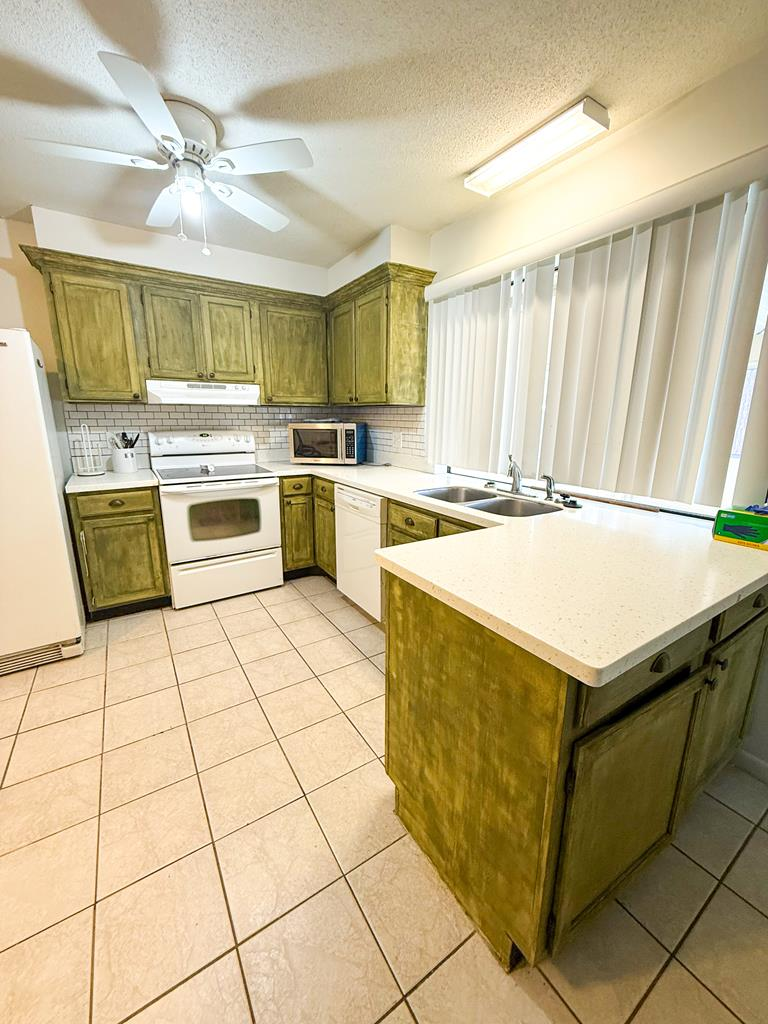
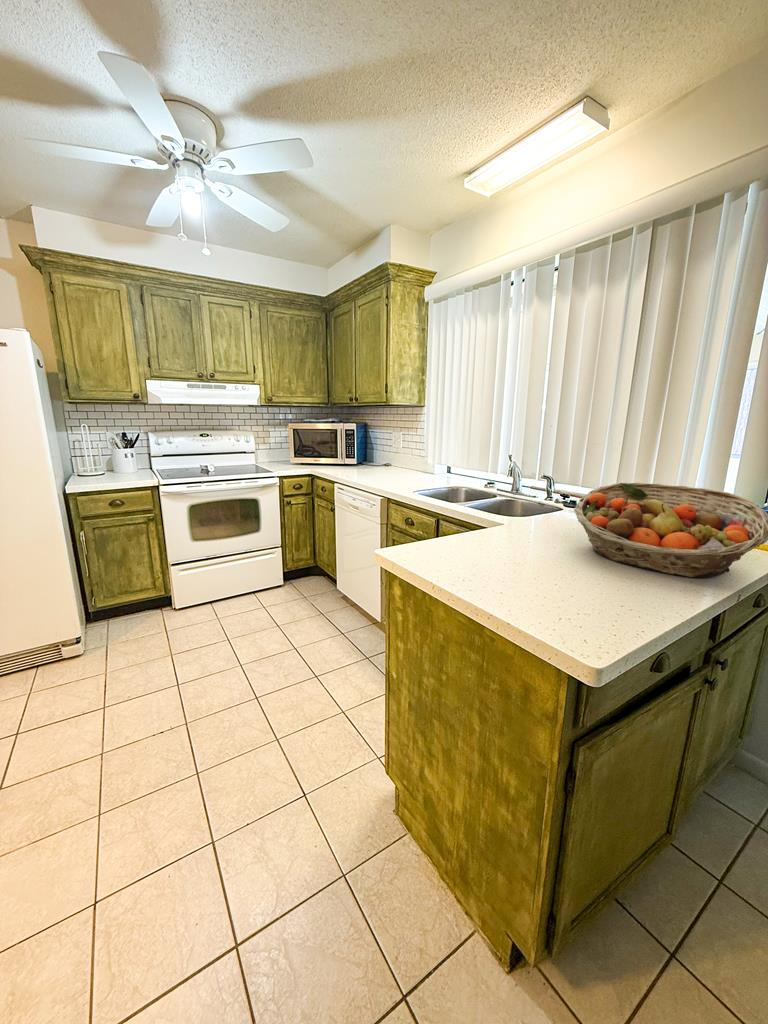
+ fruit basket (660, 525)
